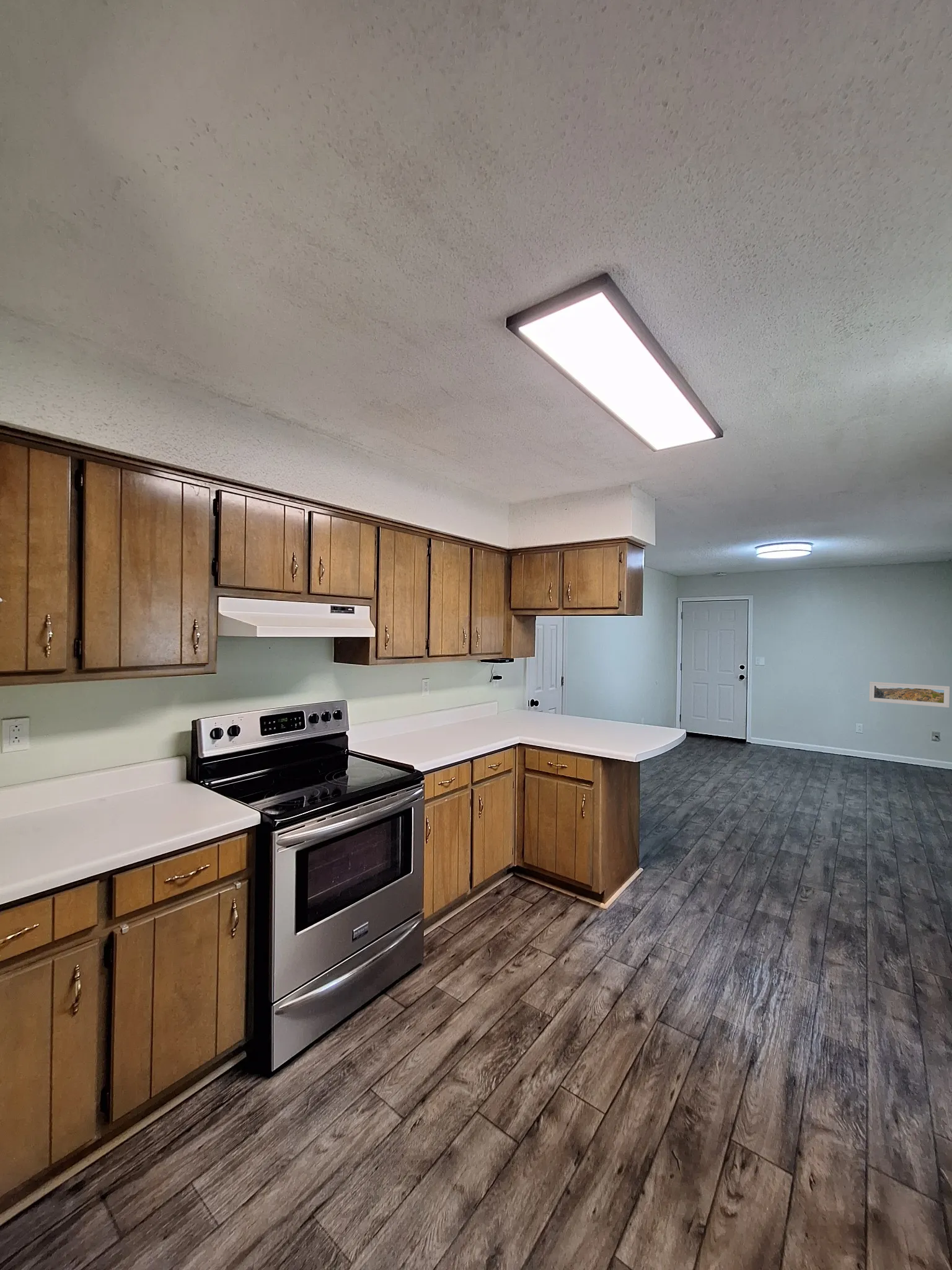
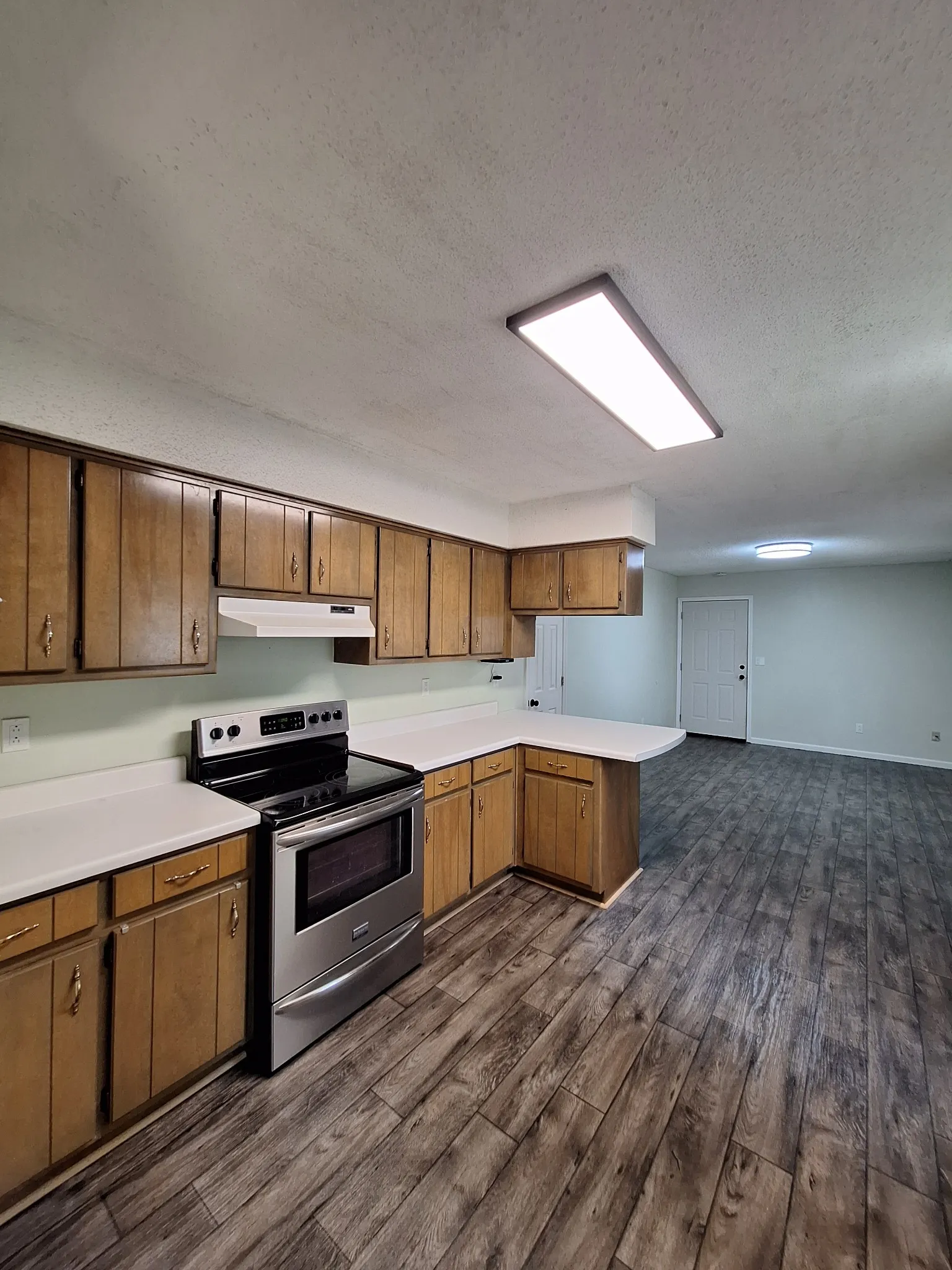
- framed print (907, 694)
